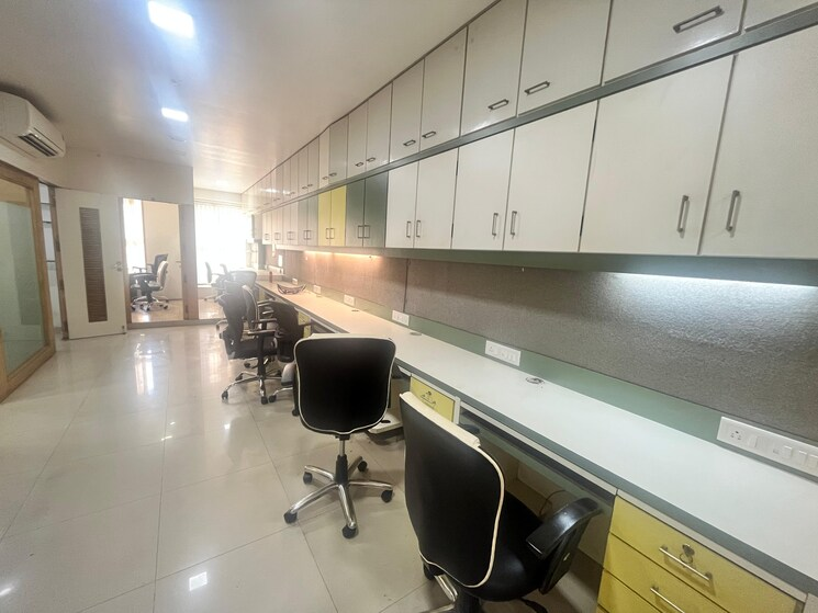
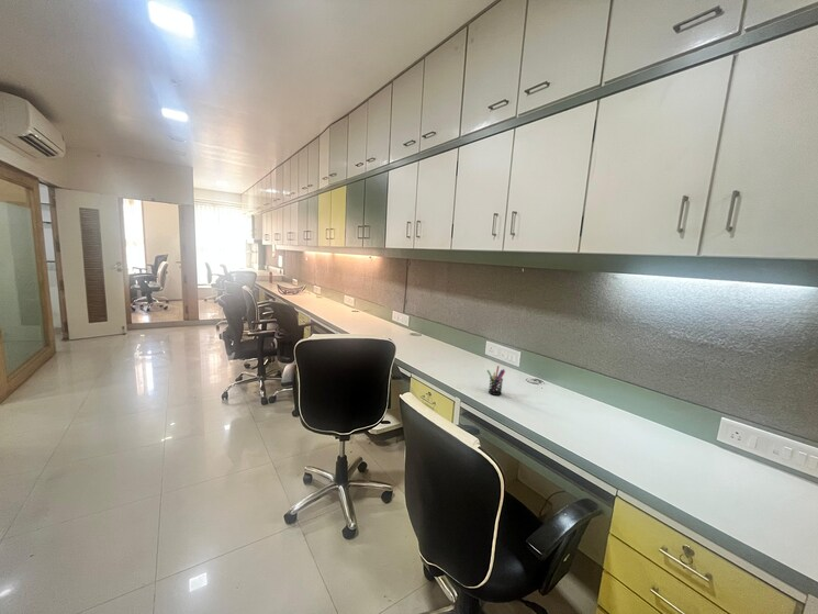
+ pen holder (494, 379)
